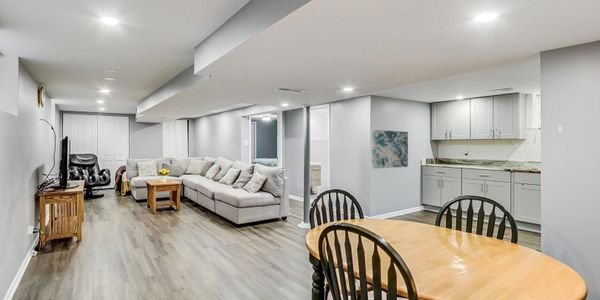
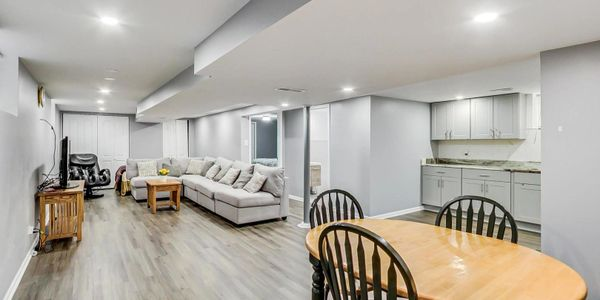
- wall art (390, 149)
